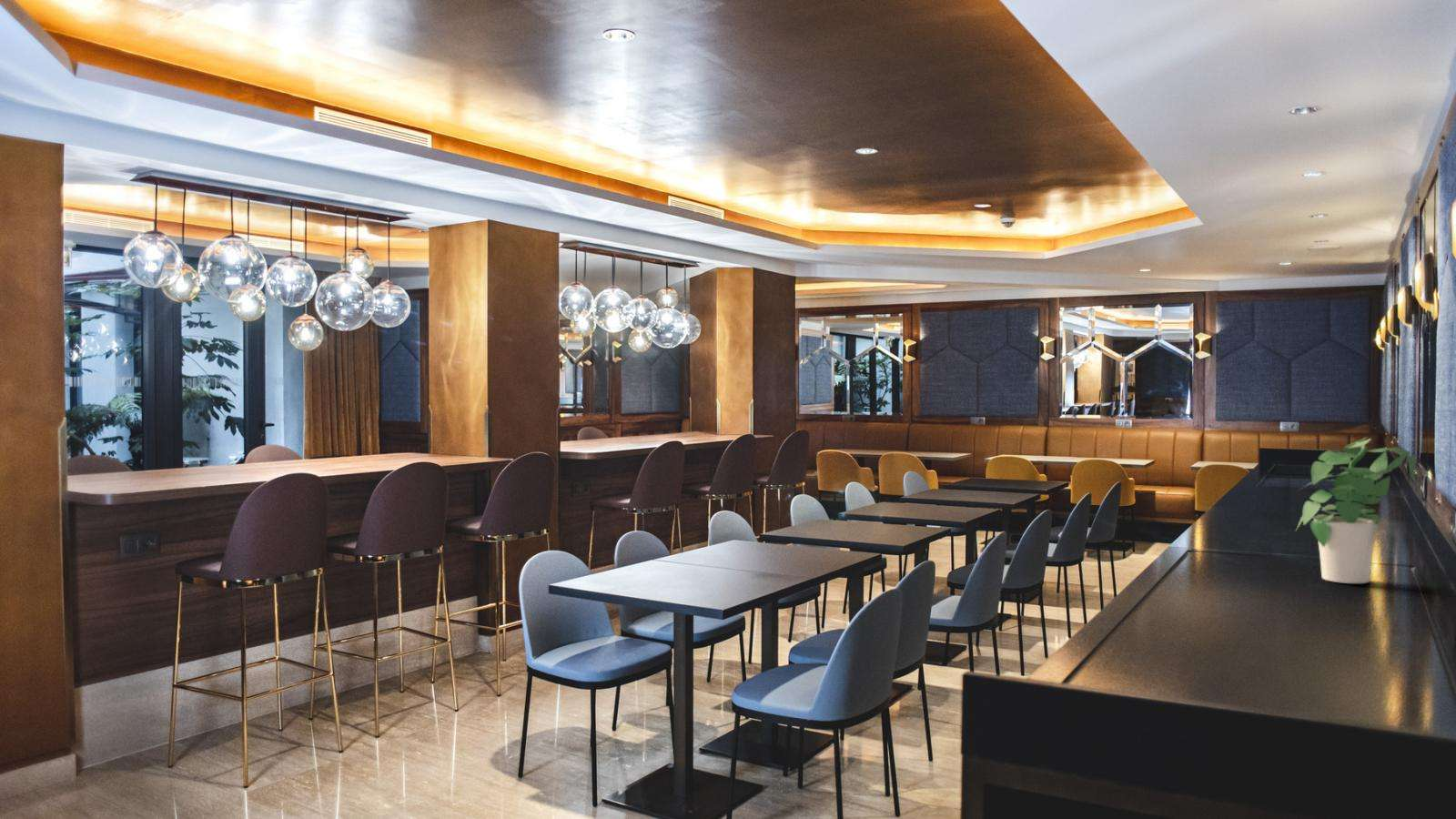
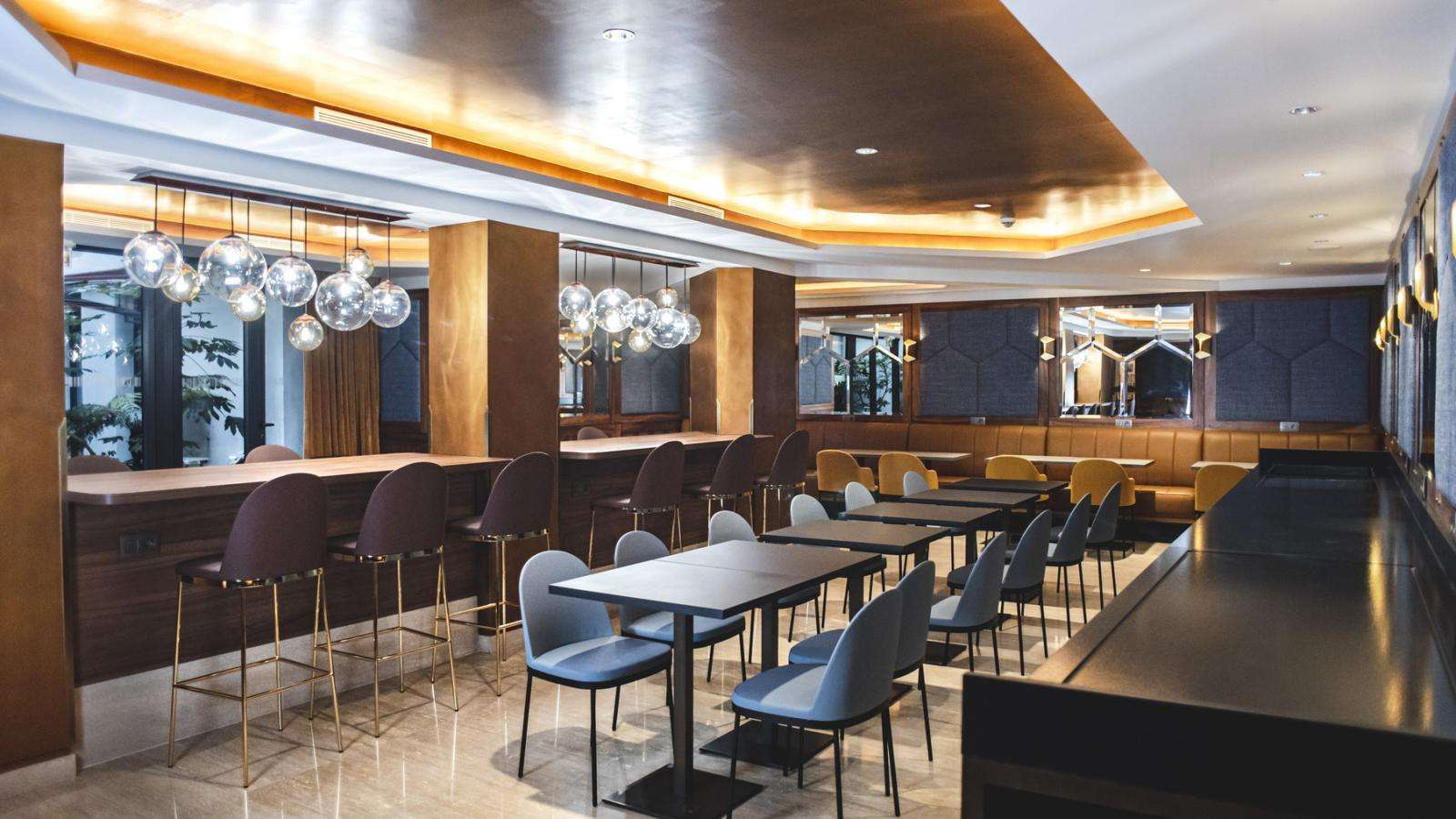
- potted plant (1352, 509)
